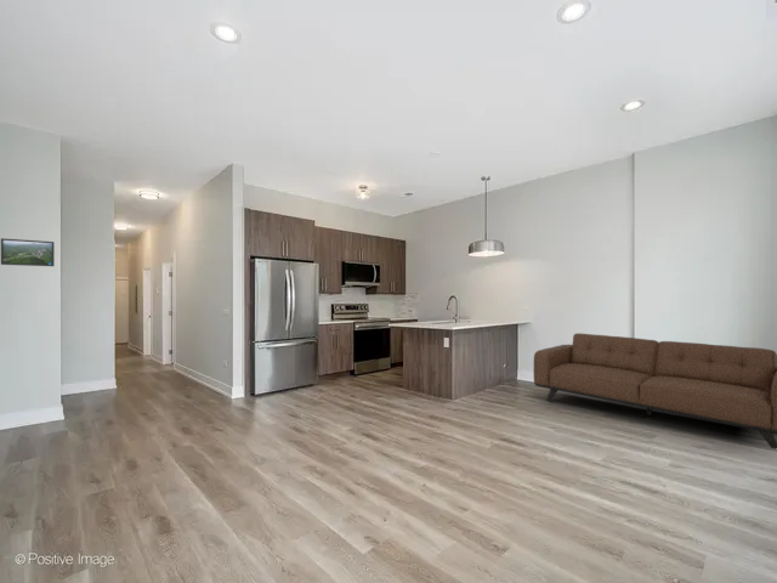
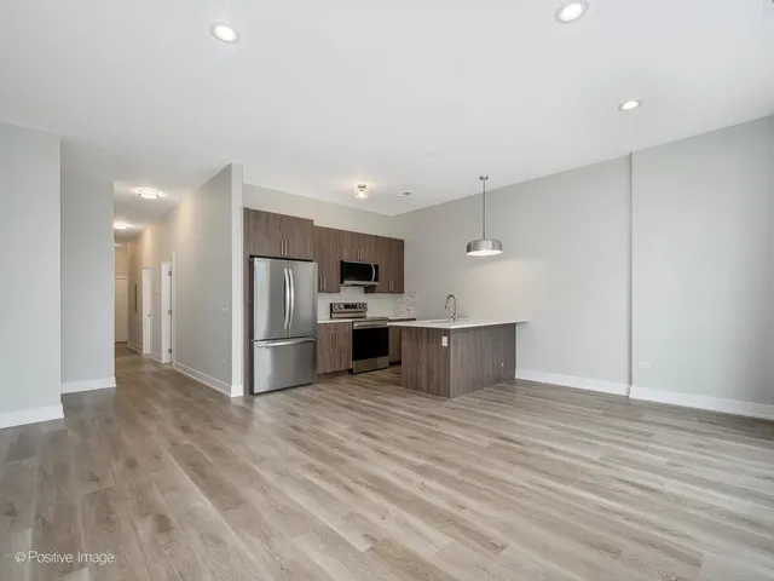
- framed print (28, 253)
- sofa (651, 377)
